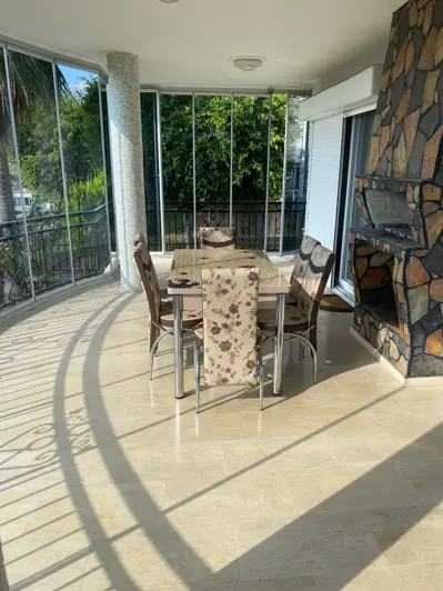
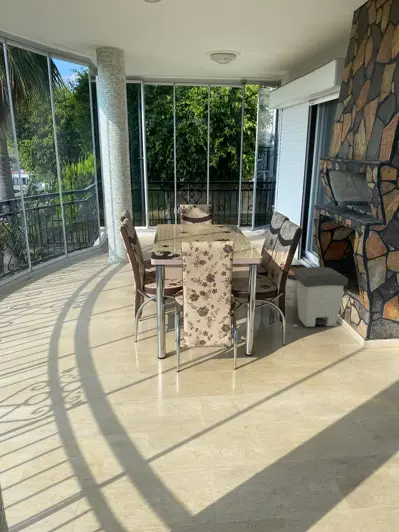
+ trash can (318, 296)
